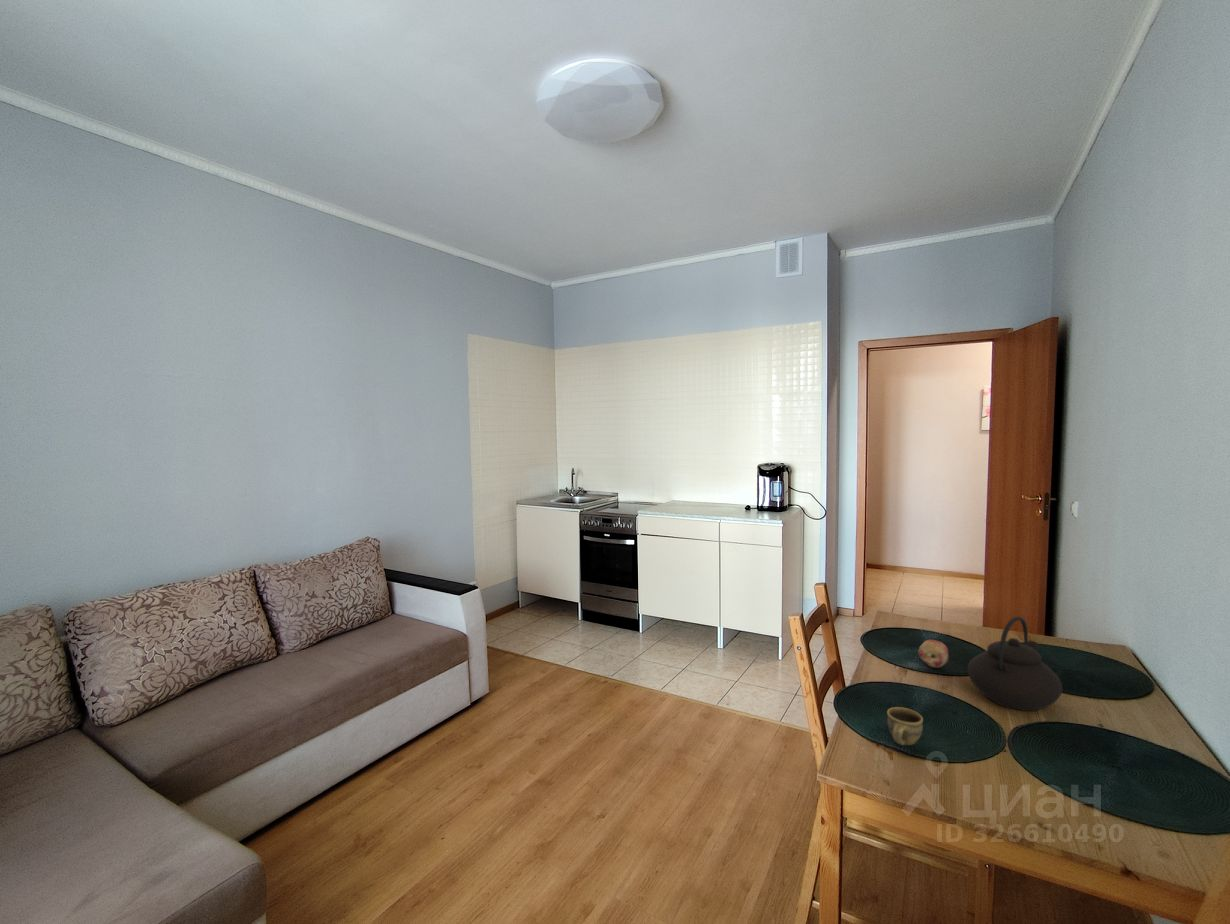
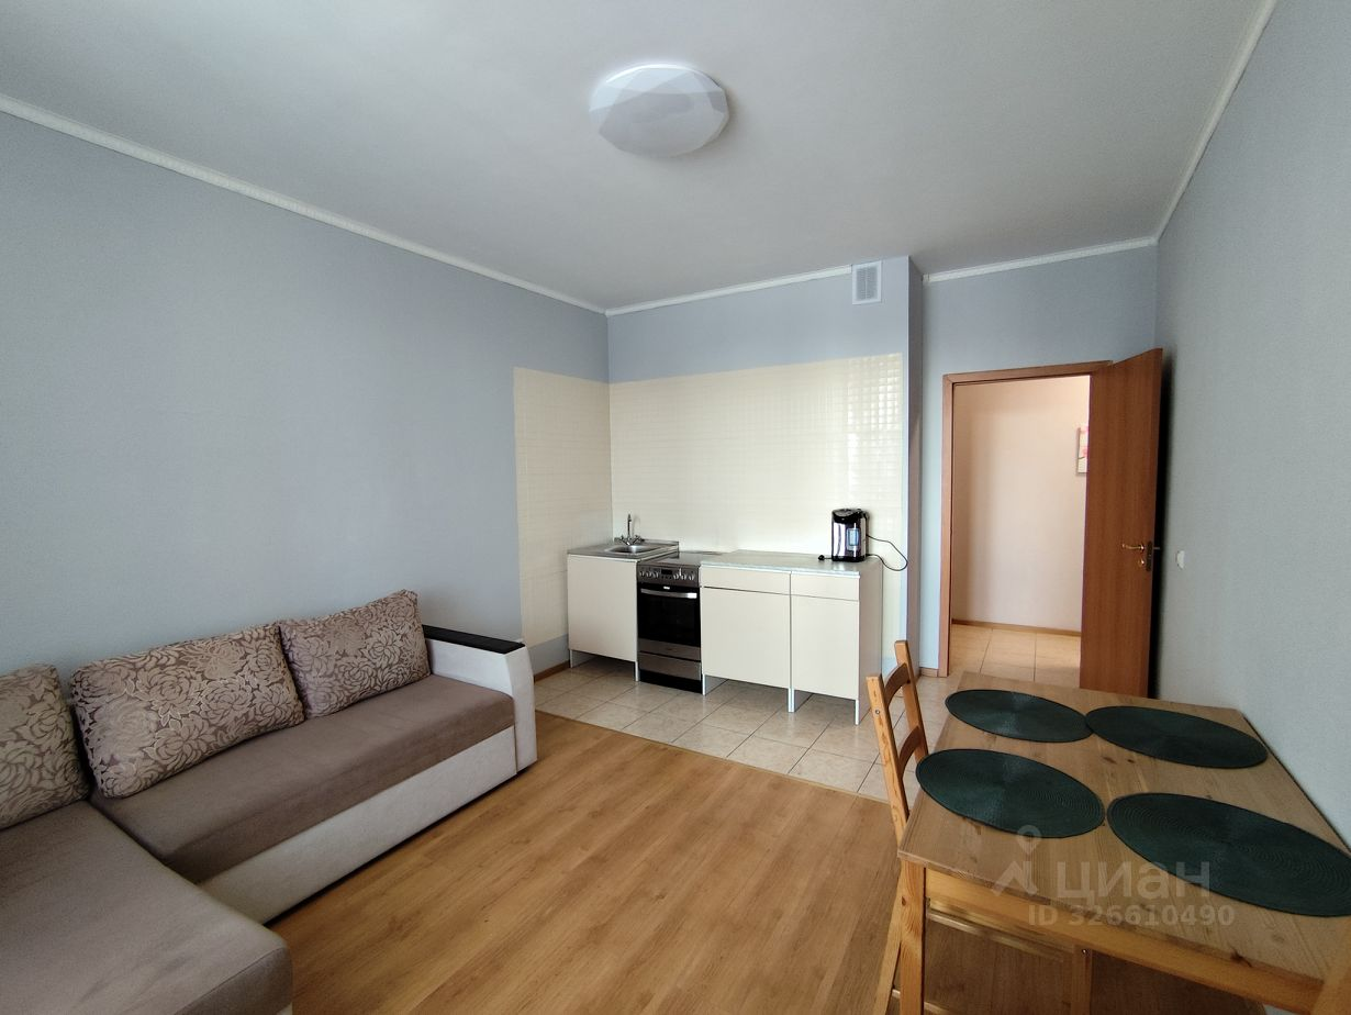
- cup (901, 729)
- teapot (1016, 655)
- fruit (933, 653)
